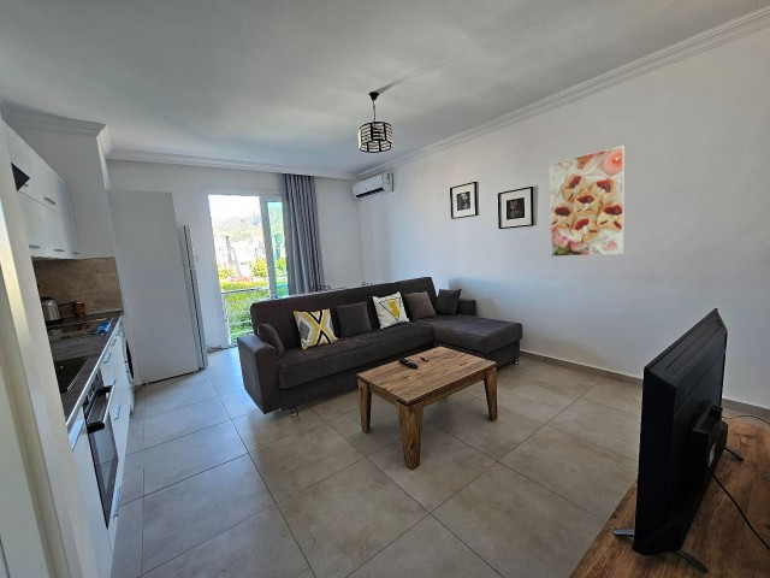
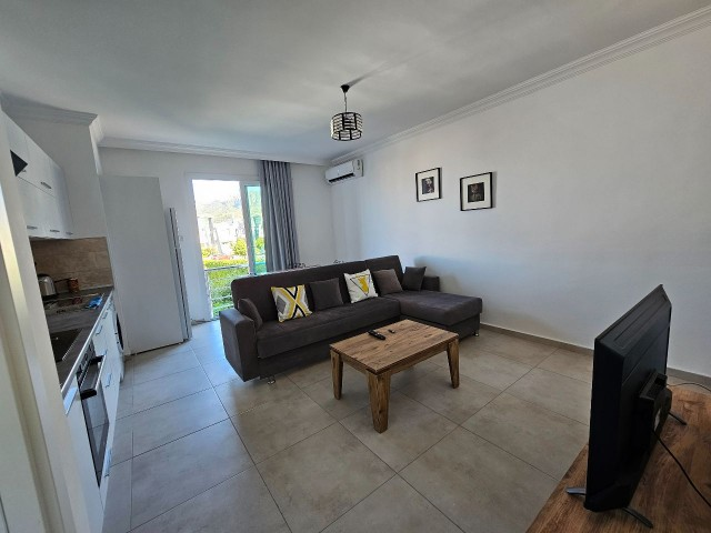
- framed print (584, 206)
